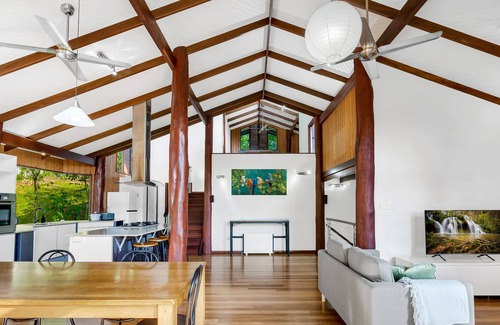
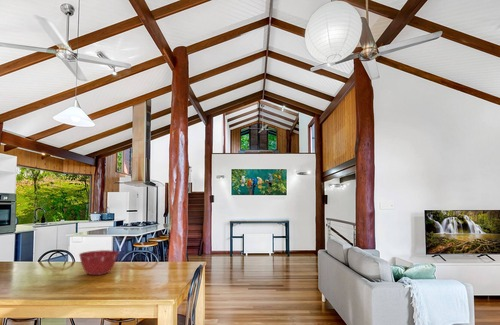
+ mixing bowl (98, 263)
